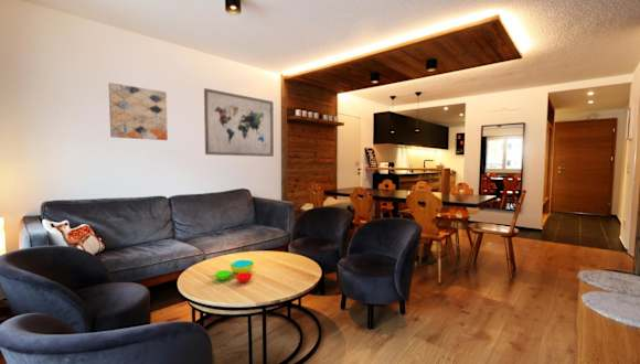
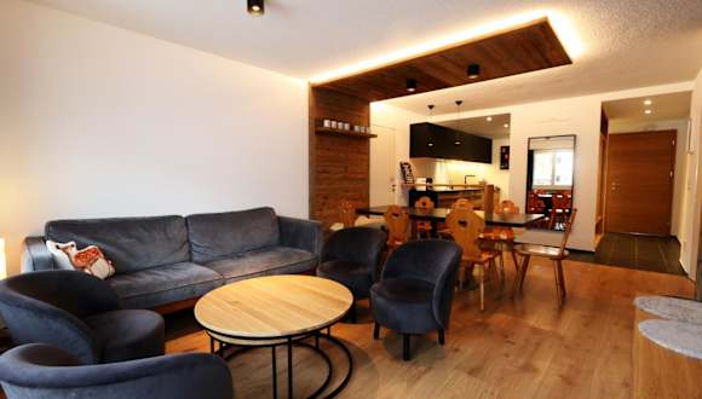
- bowl (235, 271)
- wall art (242, 126)
- wall art (139, 113)
